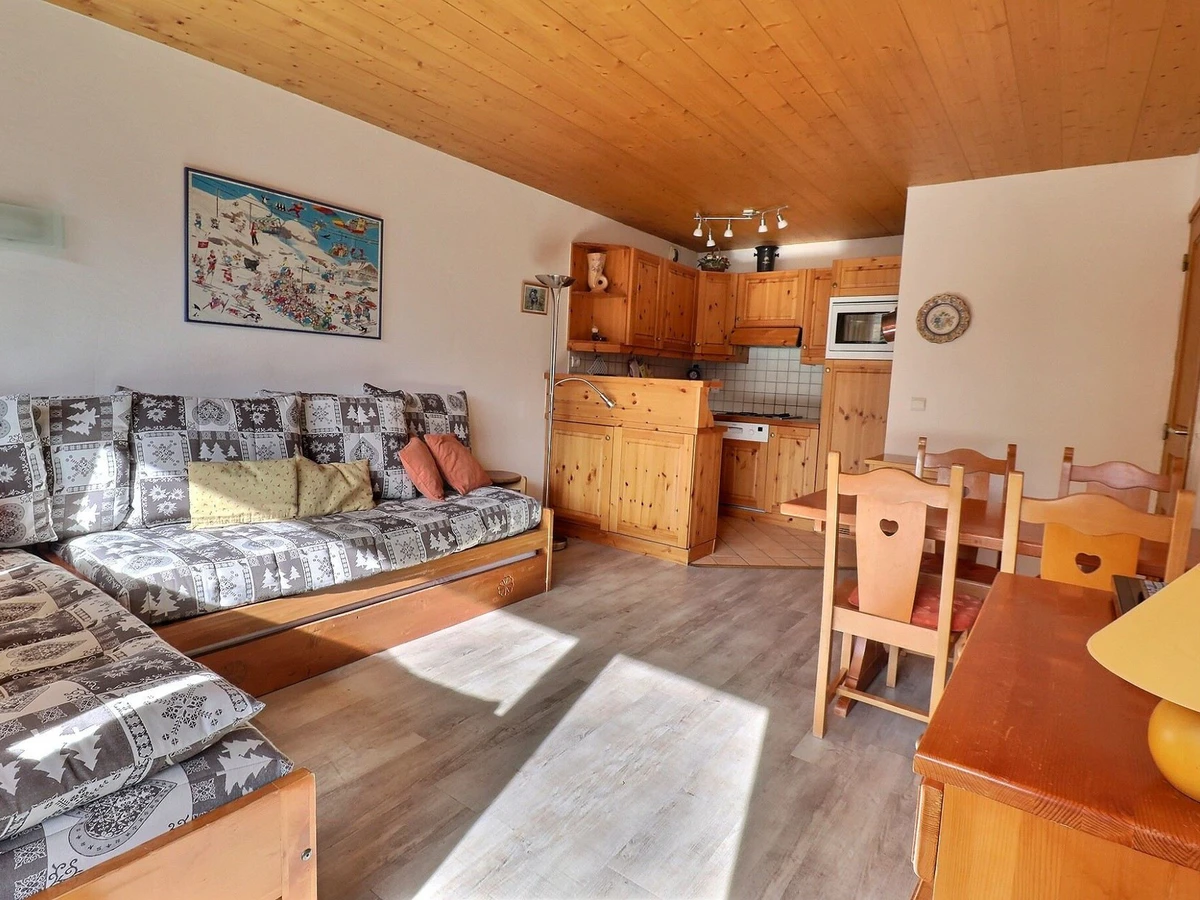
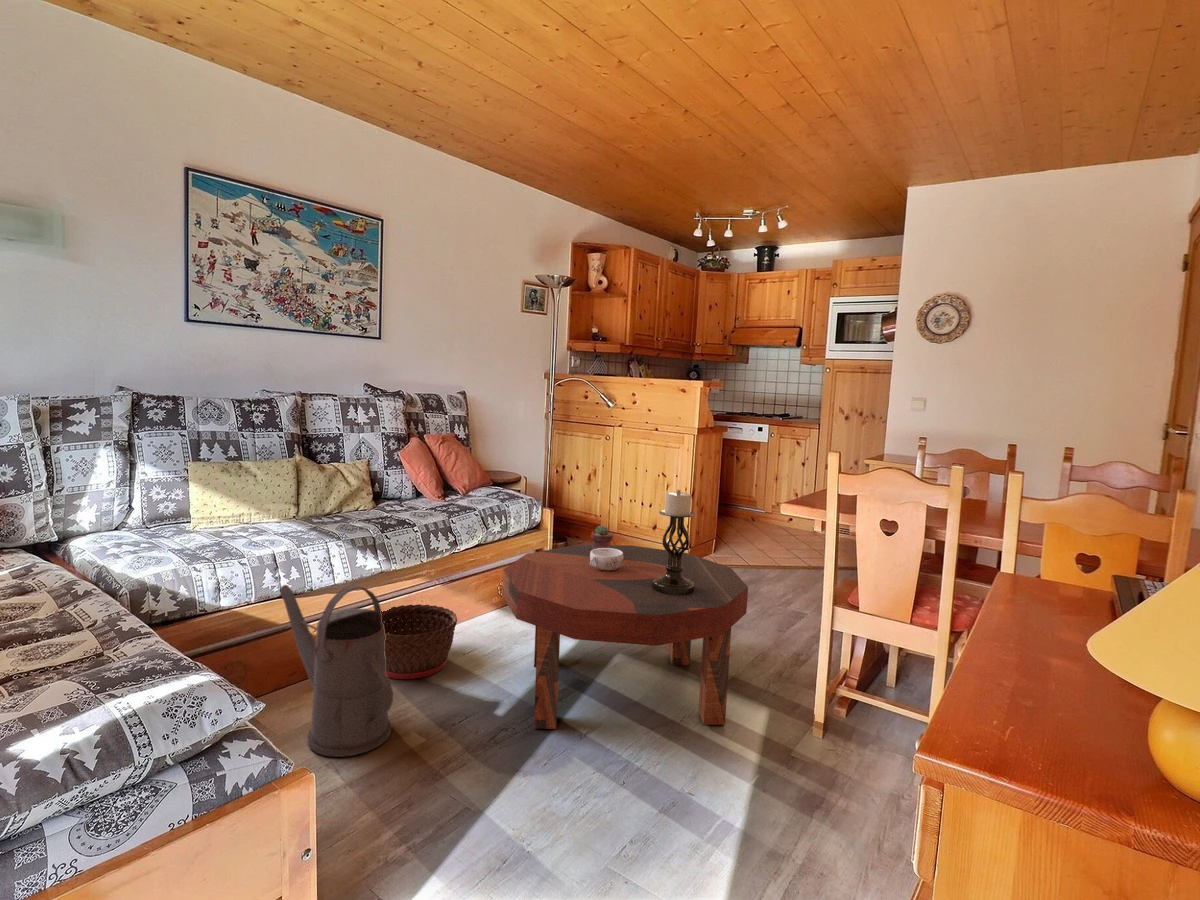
+ basket (411, 641)
+ potted succulent (601, 538)
+ candle holder (677, 539)
+ watering can (332, 653)
+ coffee table (619, 631)
+ decorative bowl (604, 559)
